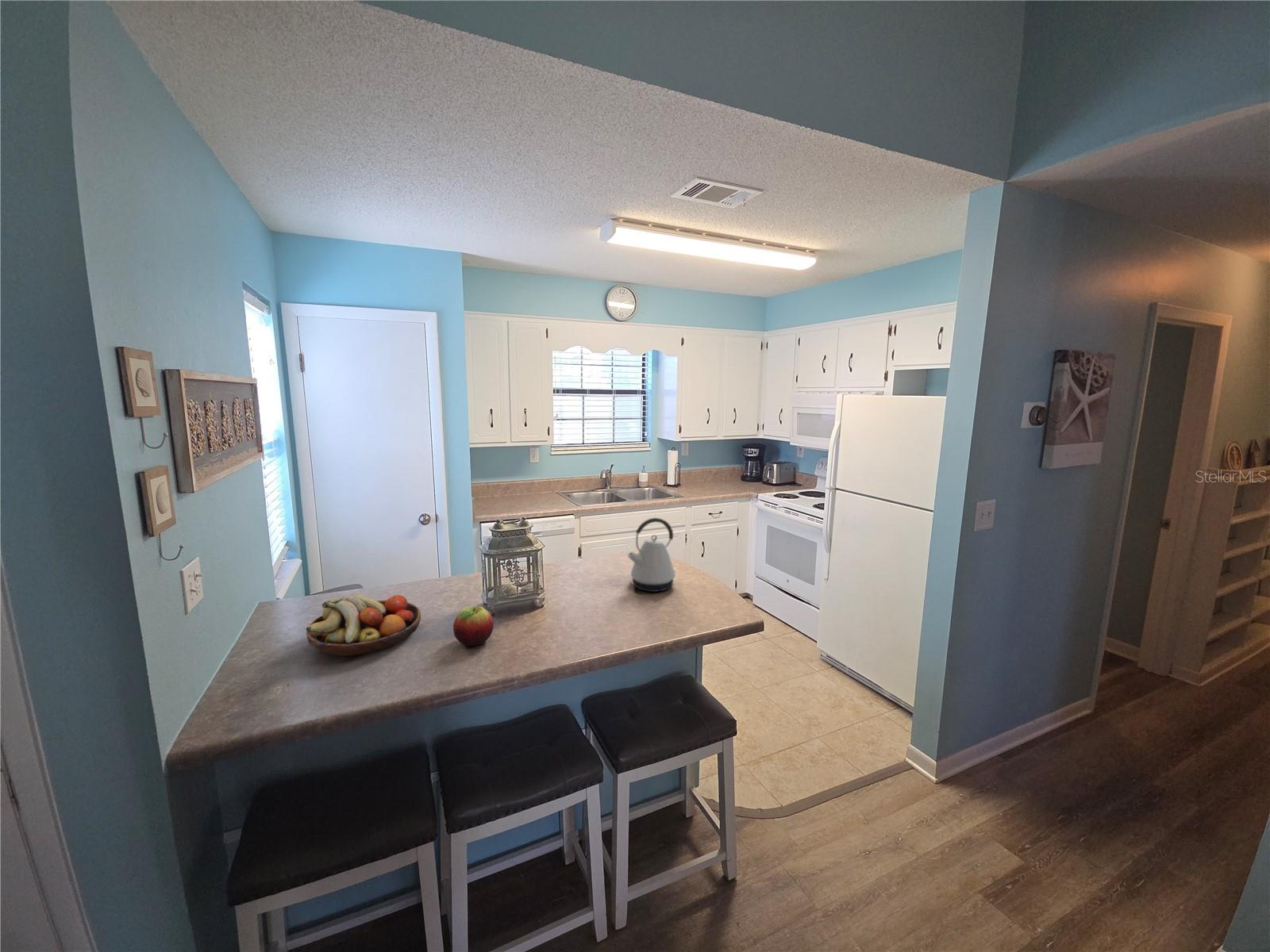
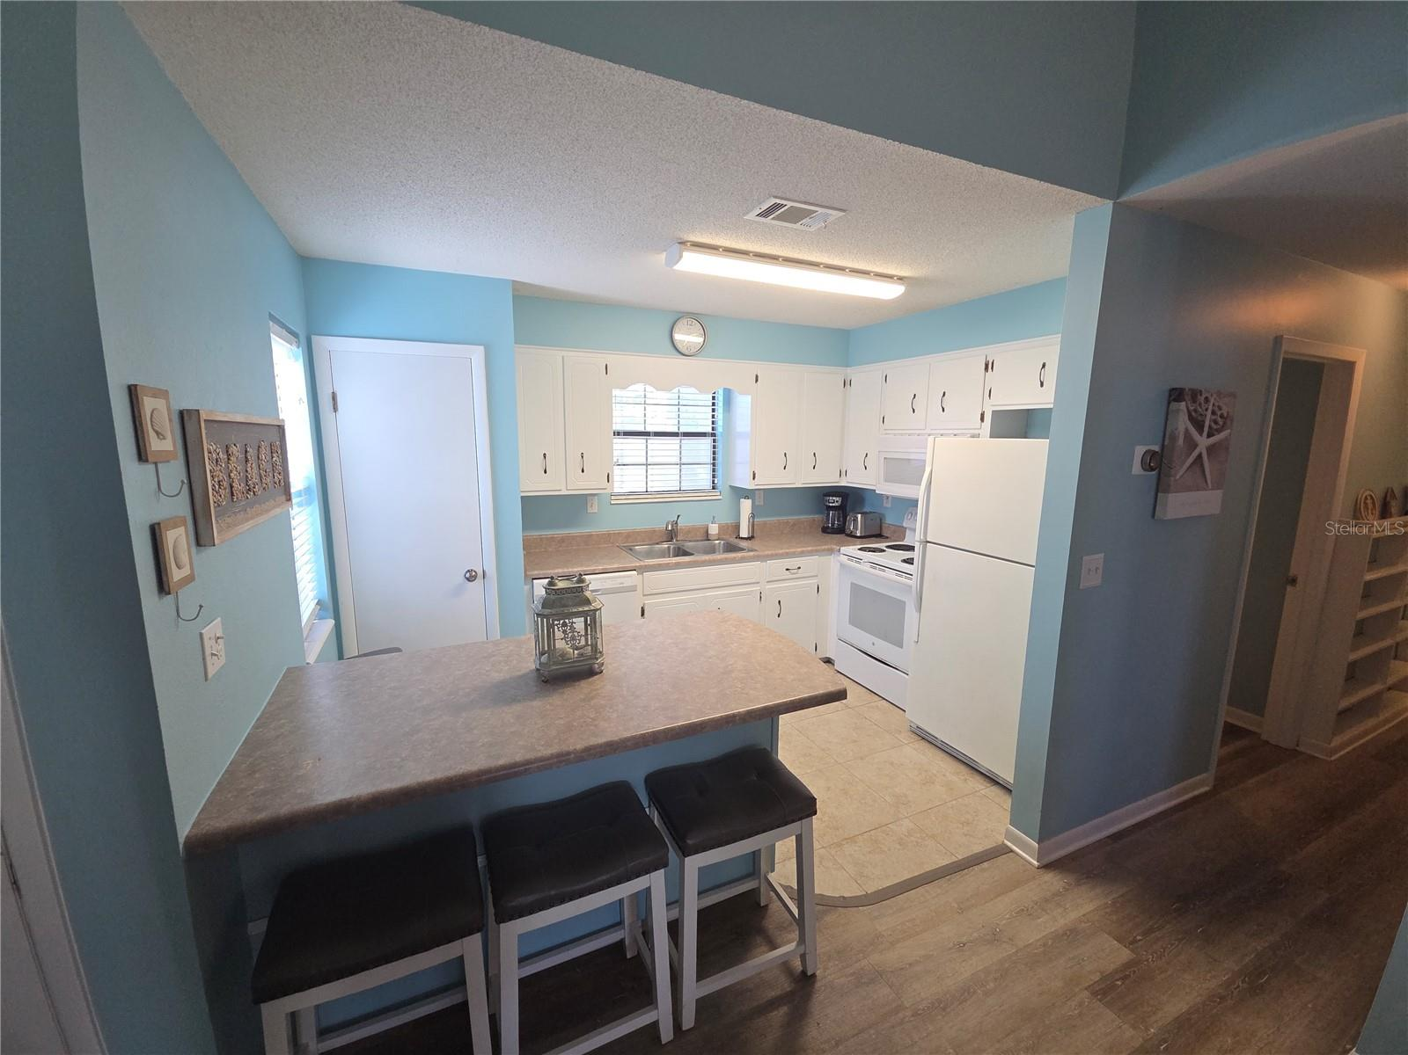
- fruit bowl (365, 616)
- kettle (652, 552)
- fruit (473, 624)
